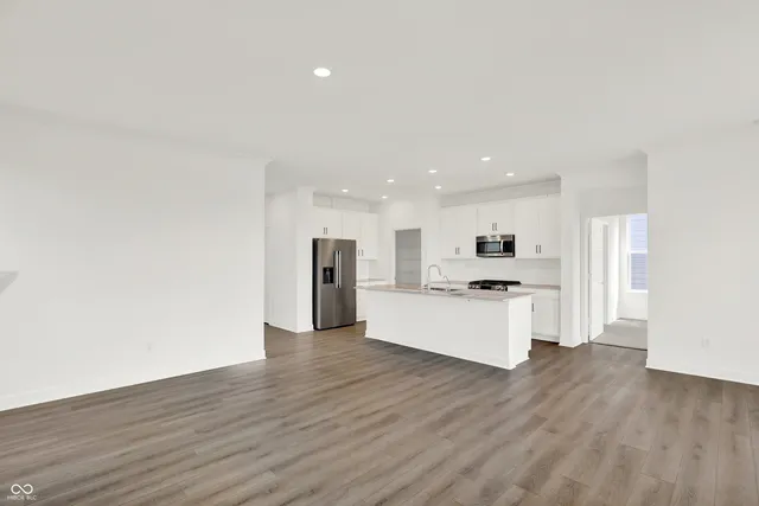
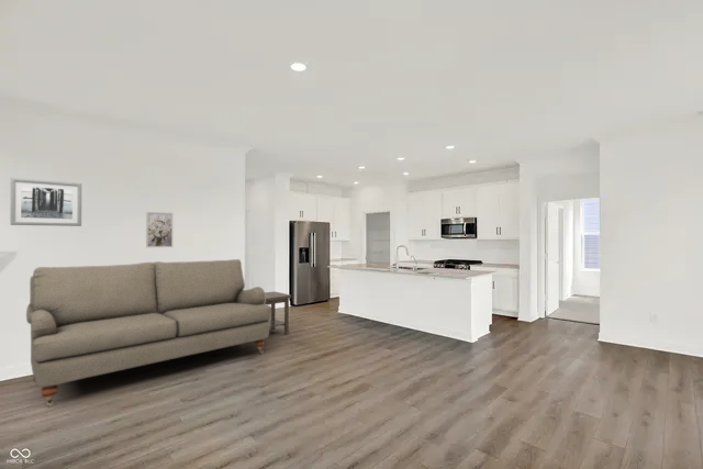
+ wall art (47, 202)
+ wall art (159, 230)
+ side table (271, 314)
+ sofa (160, 313)
